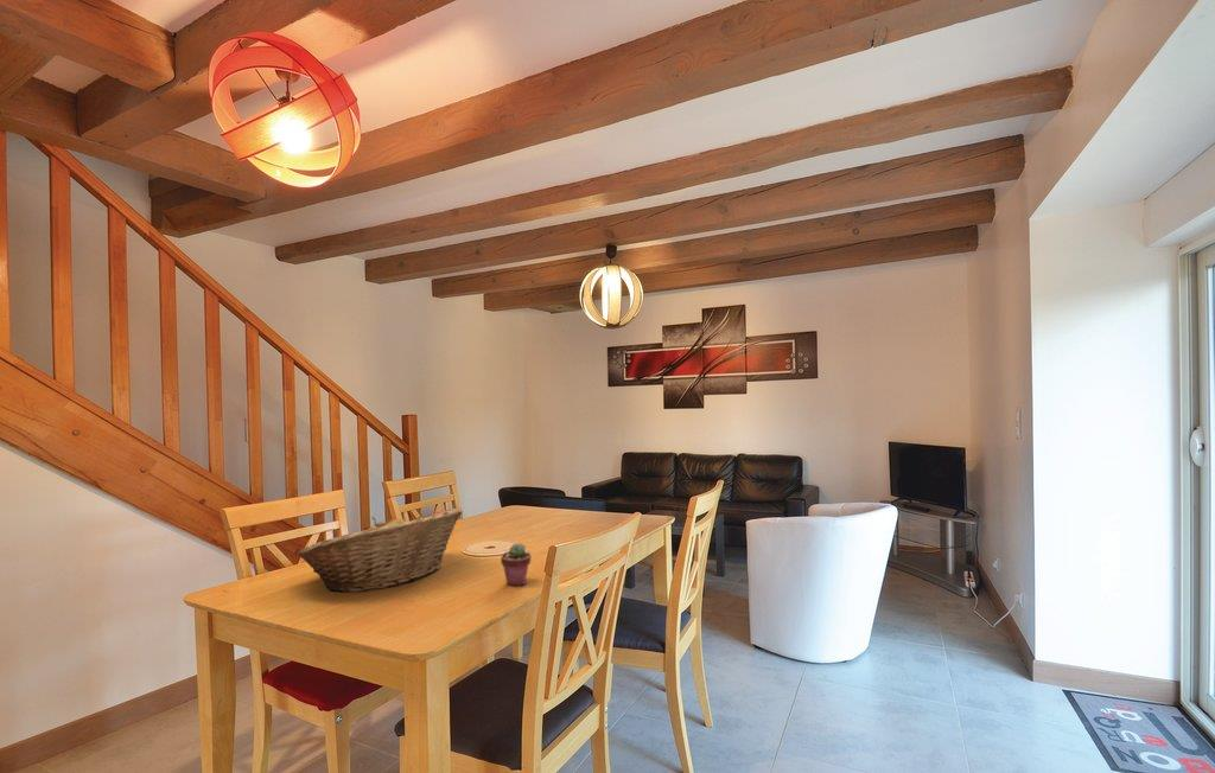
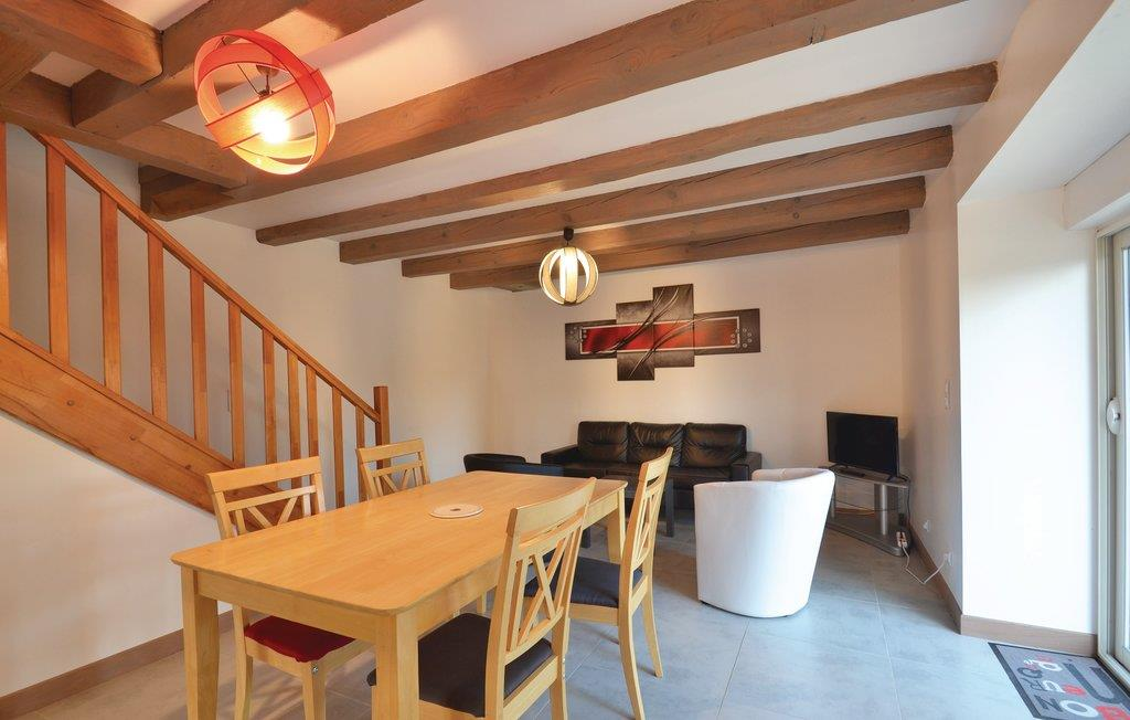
- potted succulent (516, 562)
- fruit basket (386, 543)
